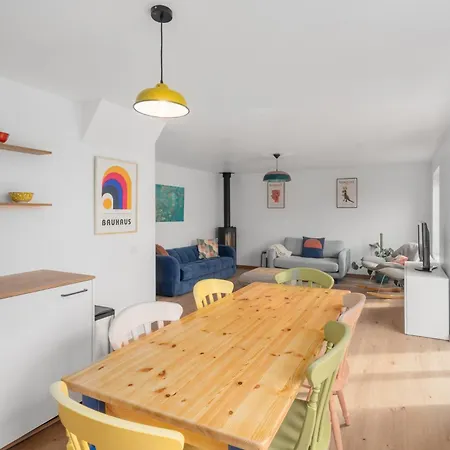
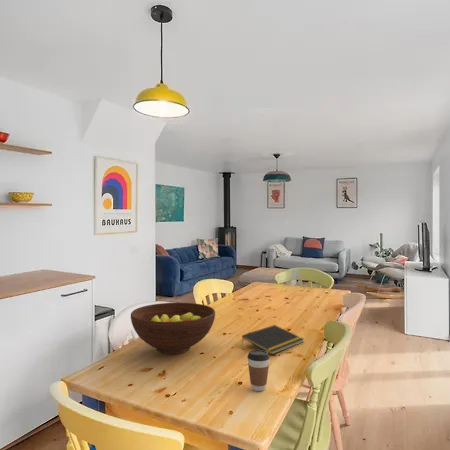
+ coffee cup (258, 370)
+ notepad (273, 338)
+ fruit bowl (173, 330)
